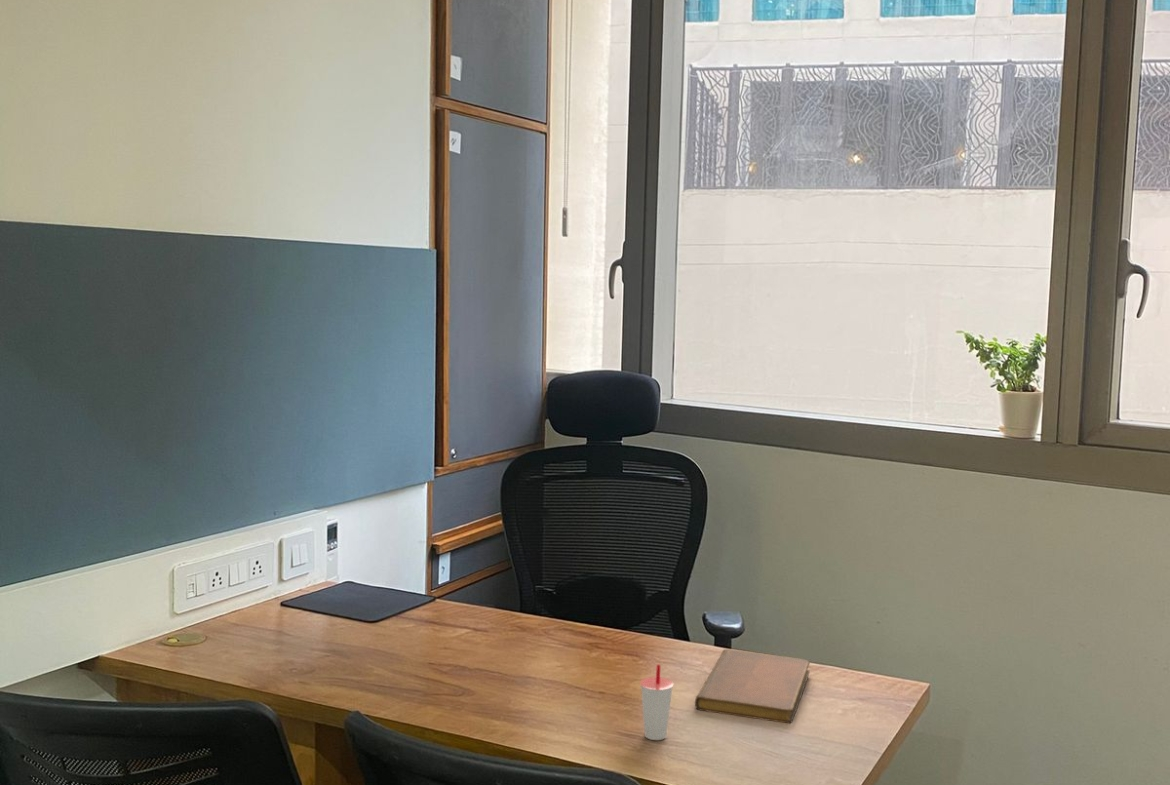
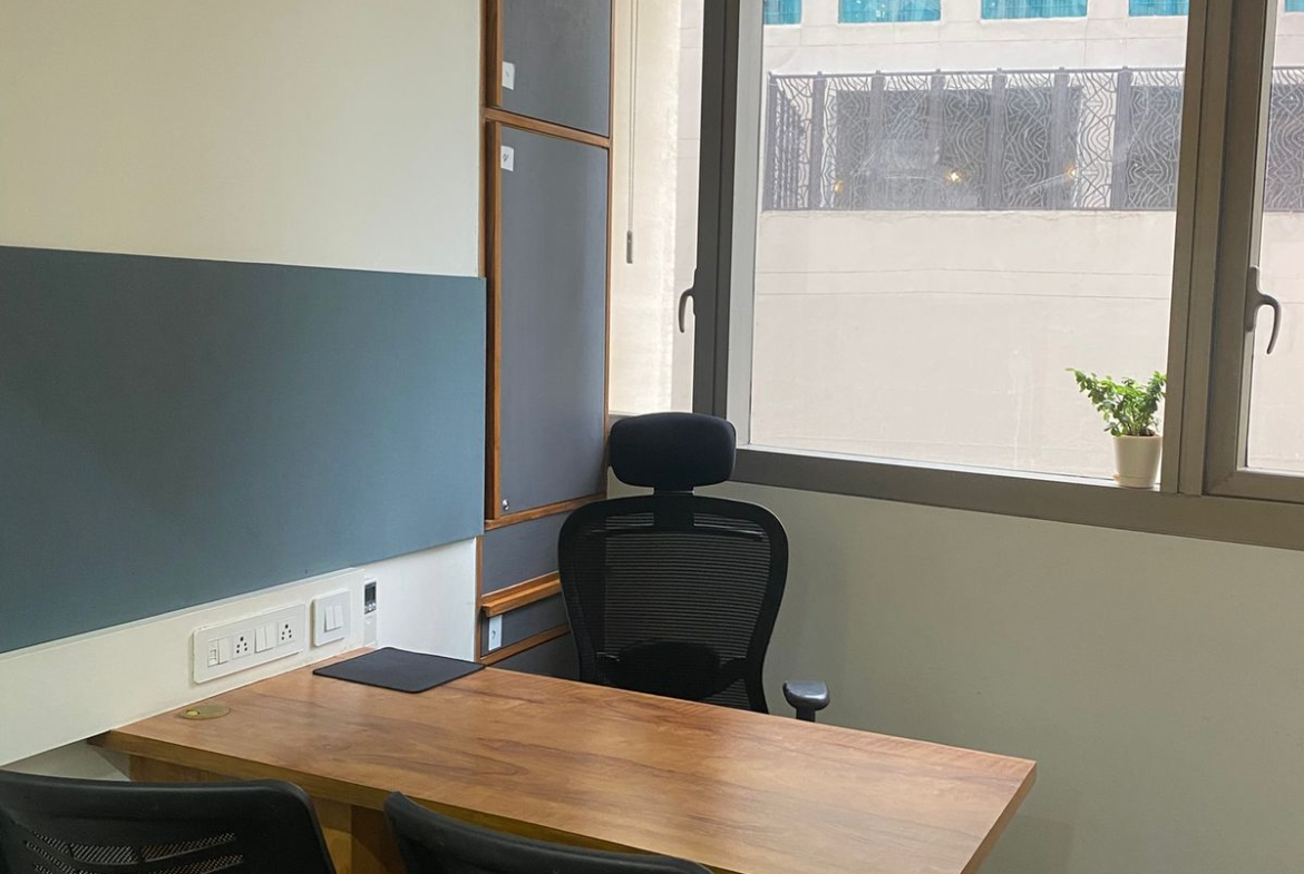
- notebook (754, 683)
- cup (656, 700)
